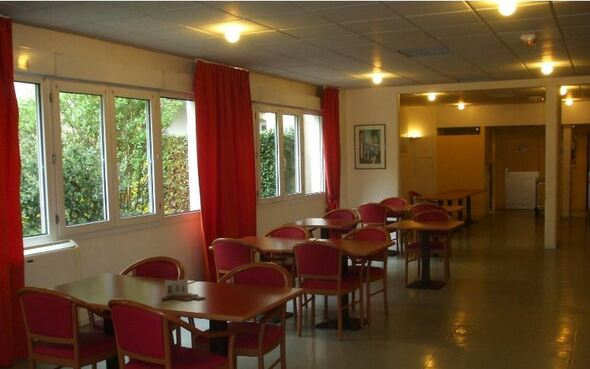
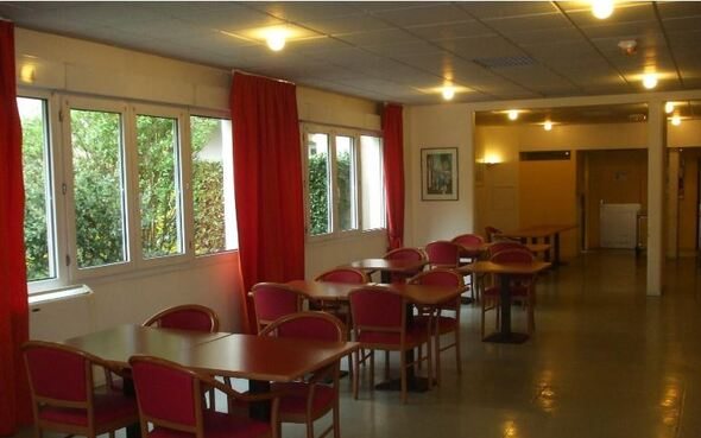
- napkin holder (182, 288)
